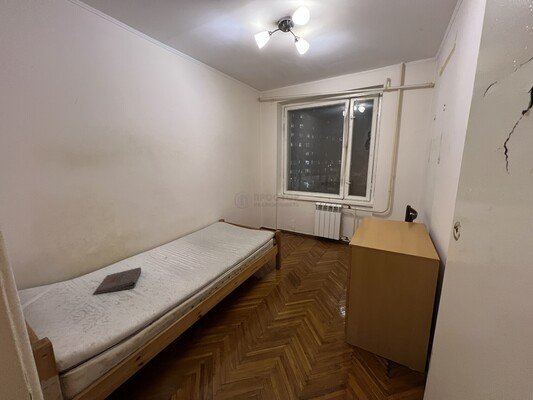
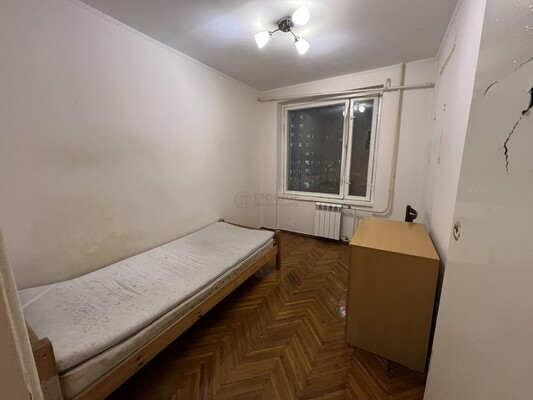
- pizza box (120, 279)
